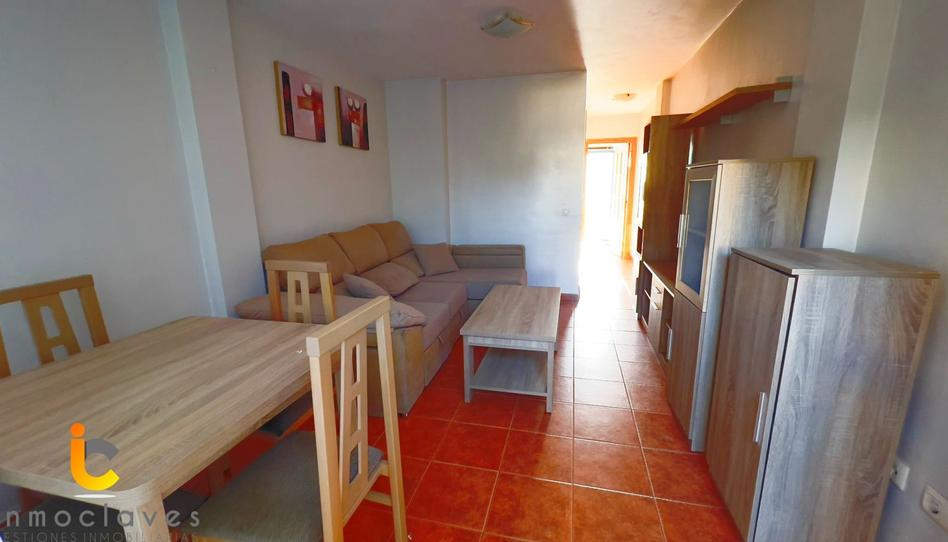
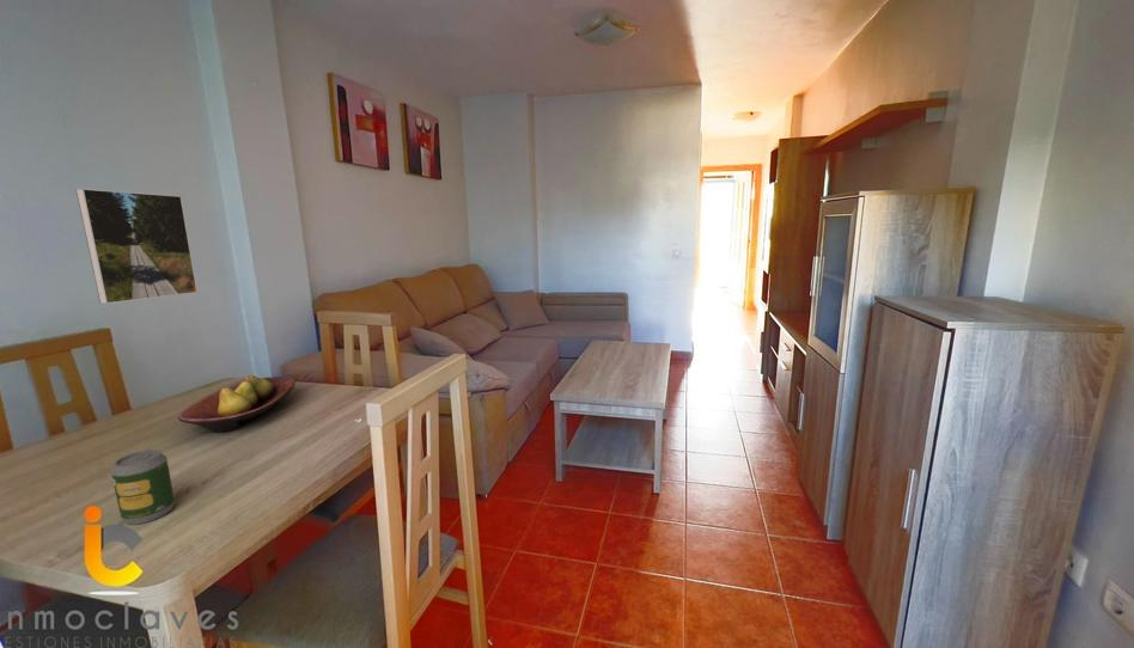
+ fruit bowl (243, 397)
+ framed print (142, 246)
+ soda can (144, 485)
